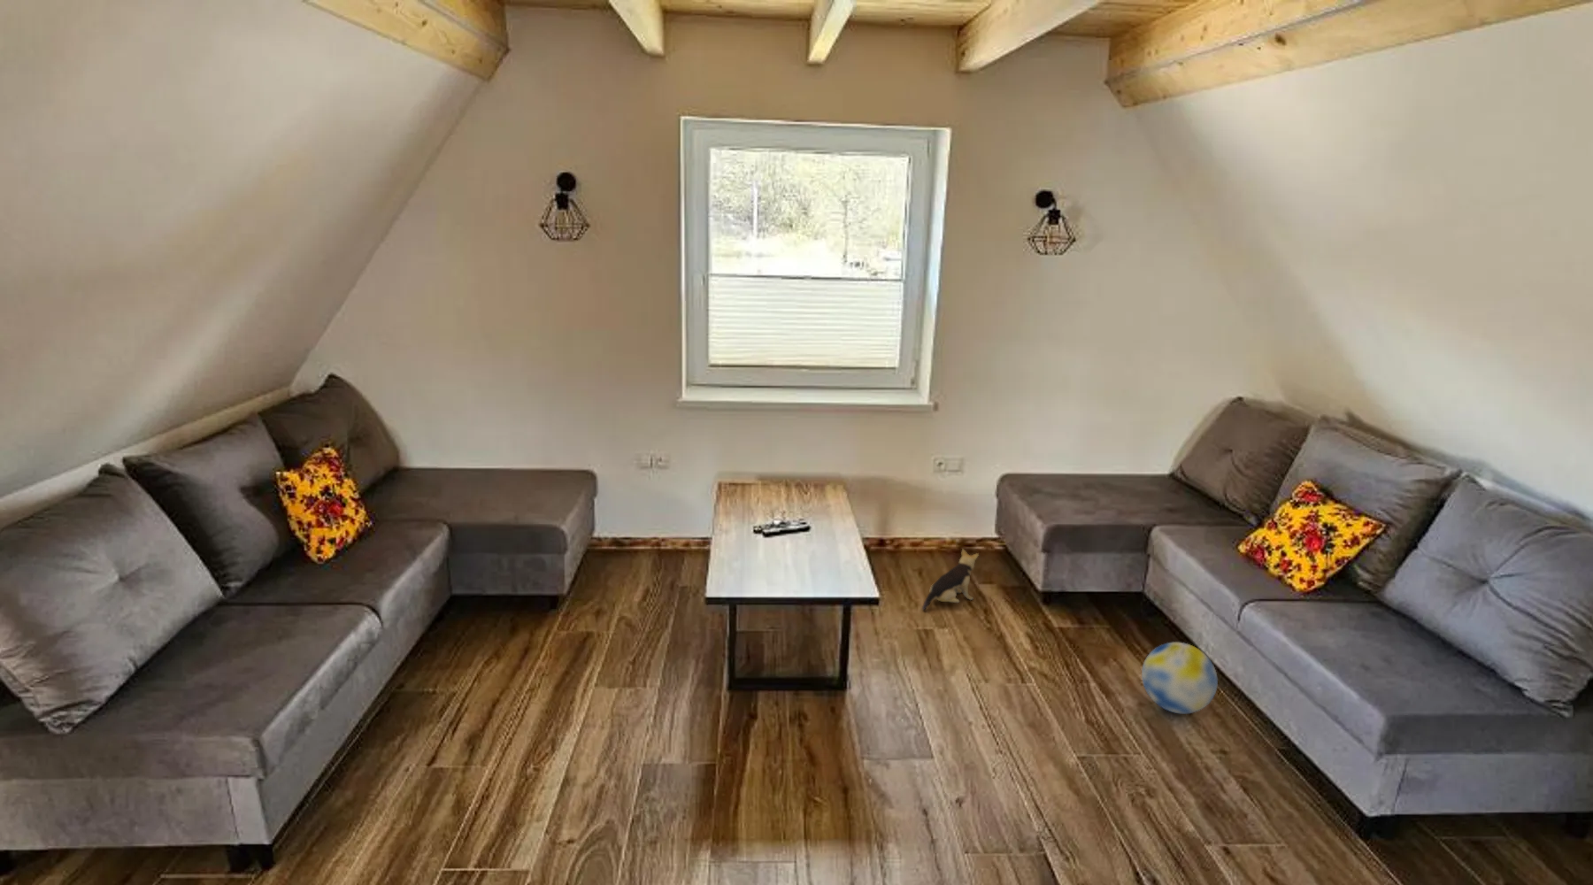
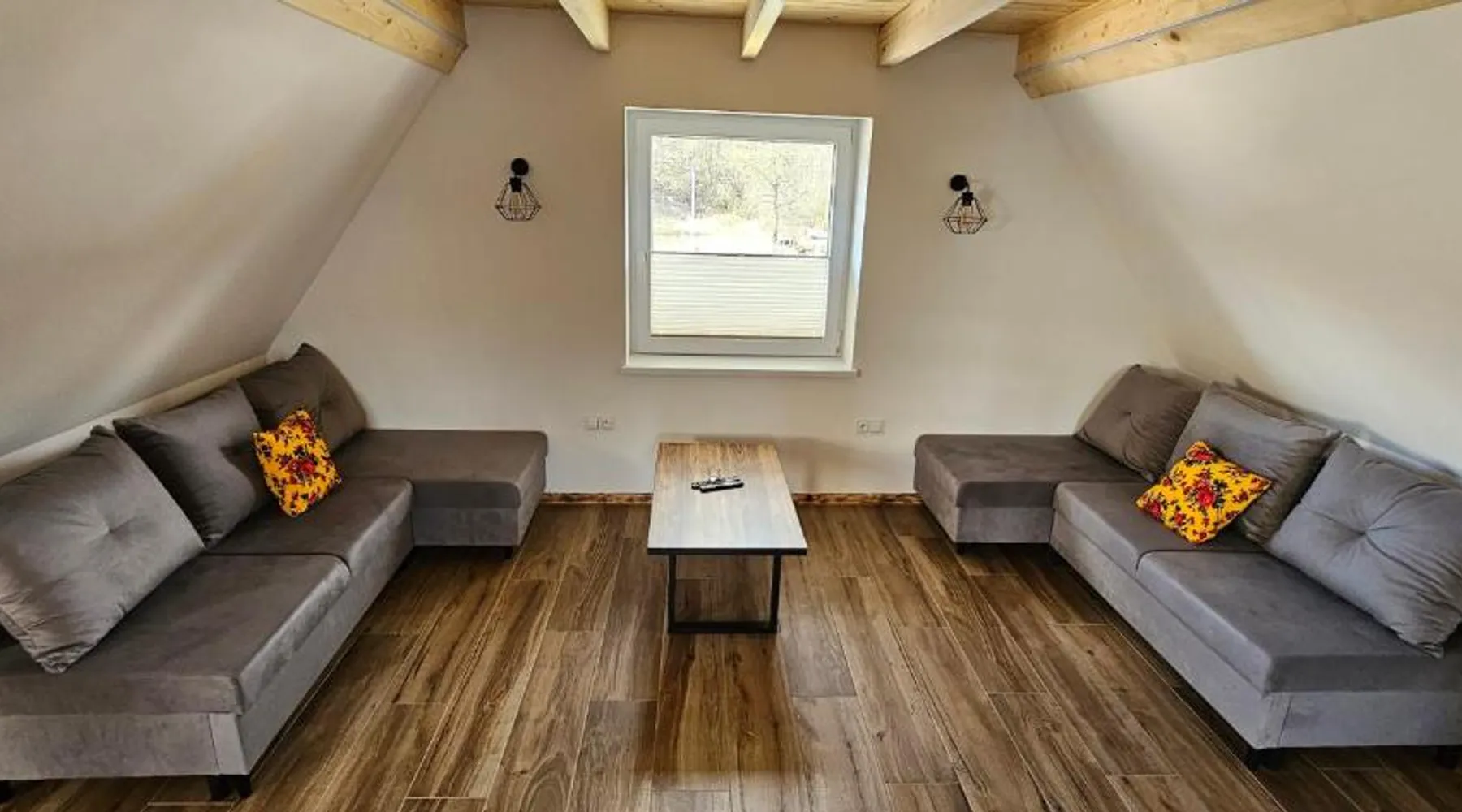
- plush toy (950, 578)
- ball (1179, 677)
